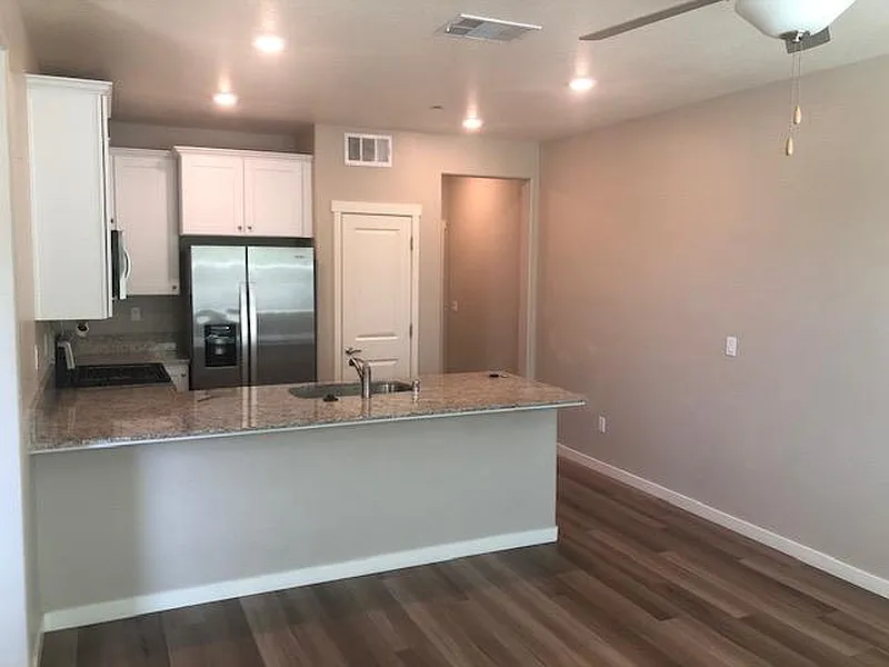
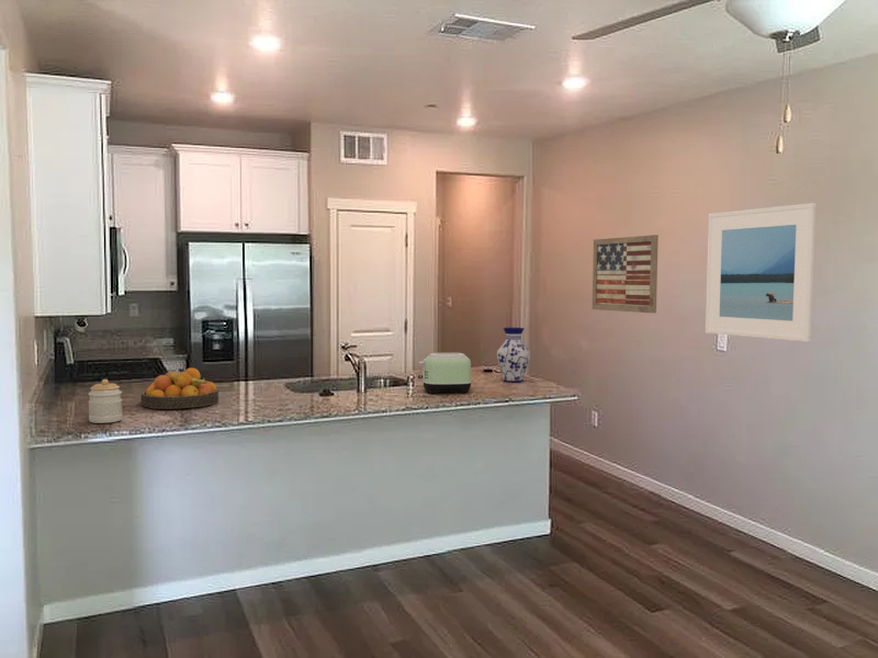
+ vase (513, 354)
+ fruit bowl (180, 386)
+ toaster (444, 372)
+ wall art (622, 274)
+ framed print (756, 273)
+ jar (105, 399)
